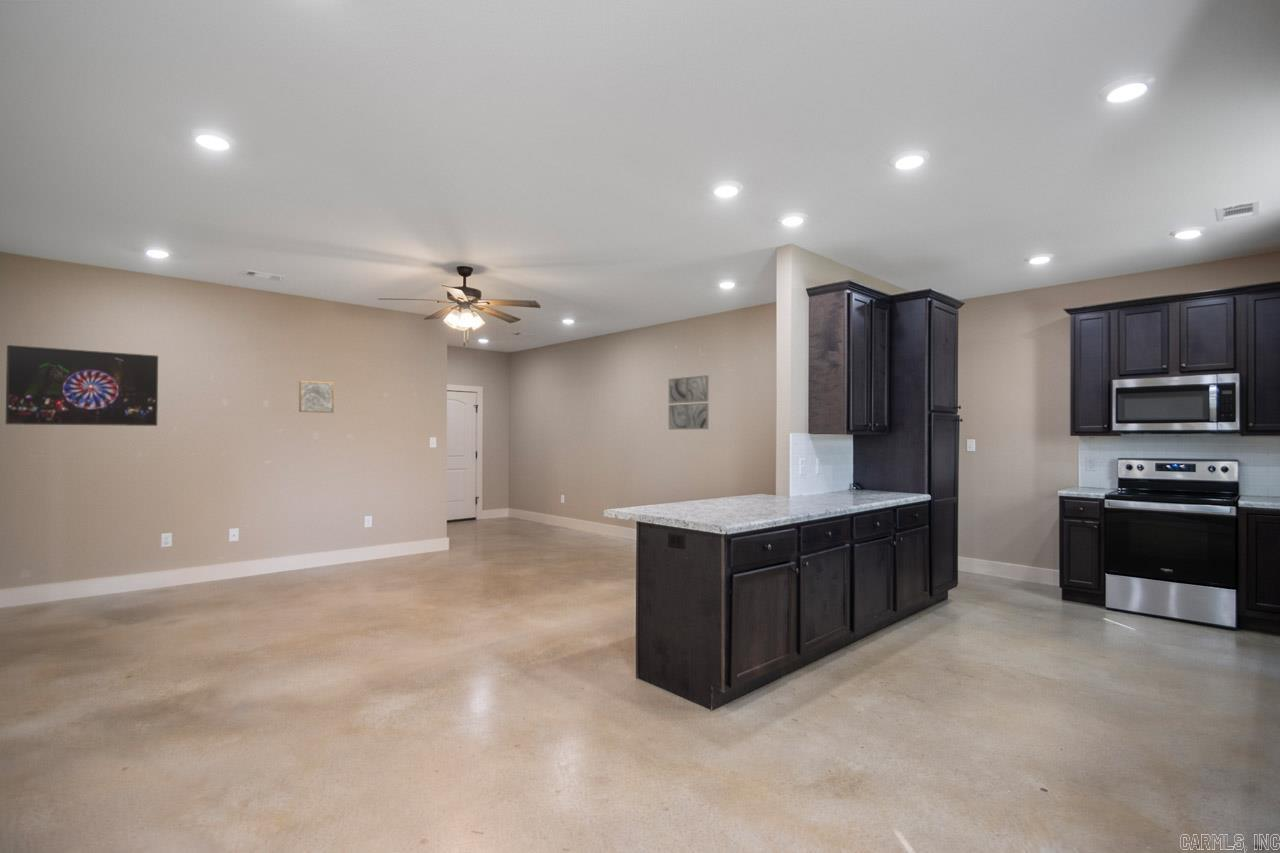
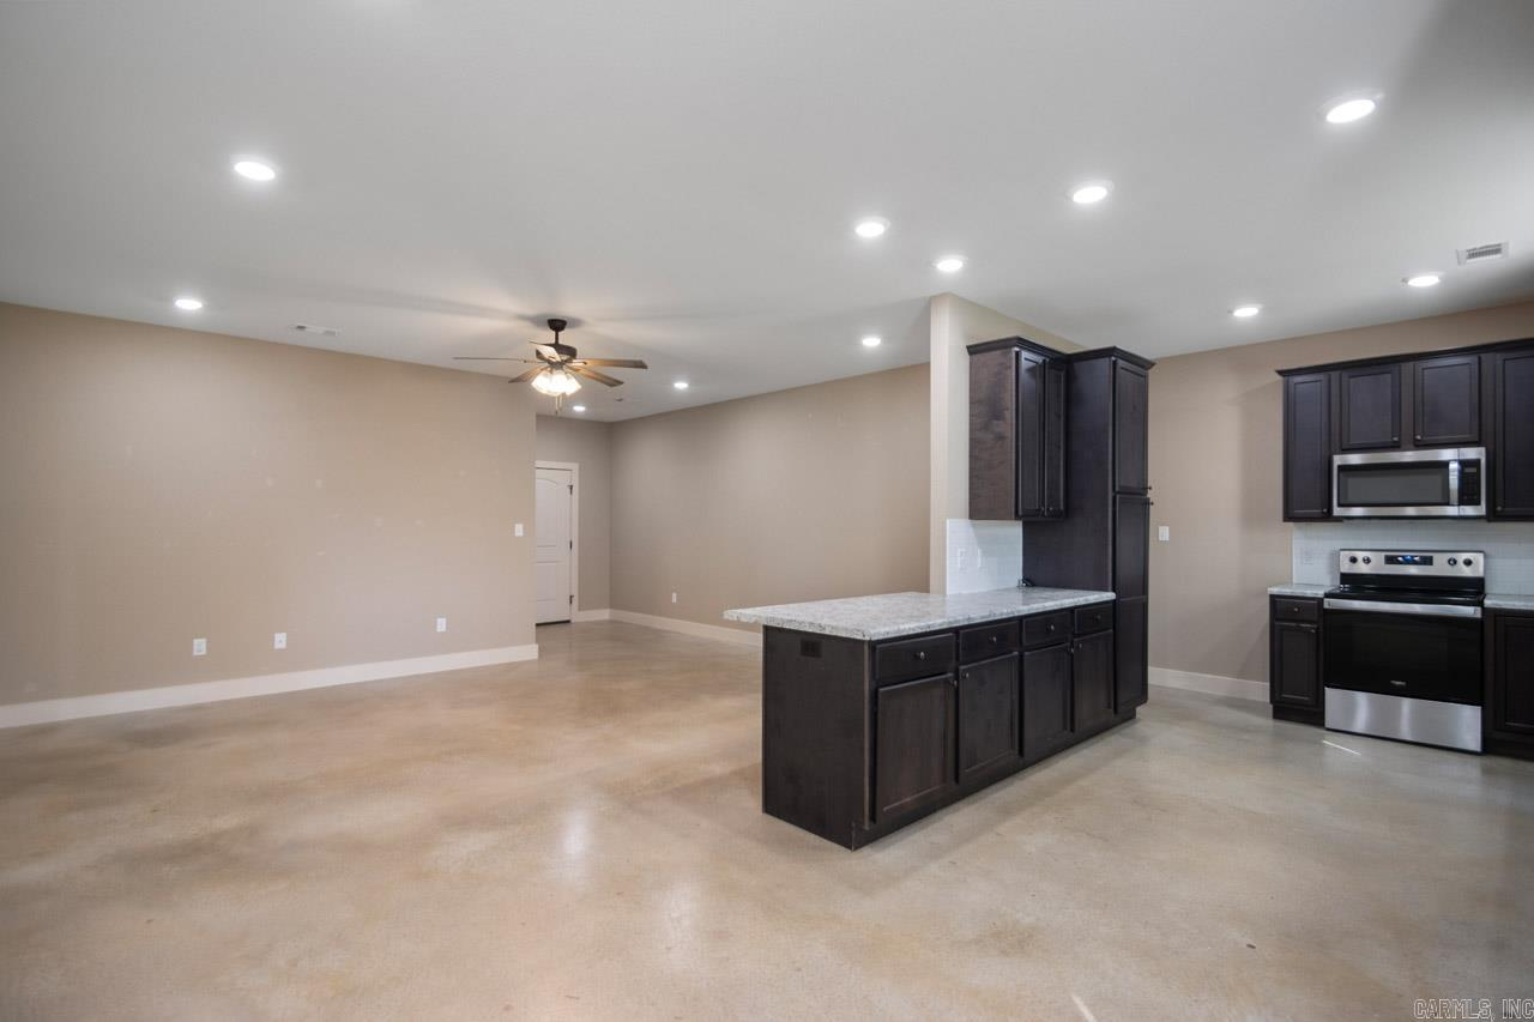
- wall art (687, 402)
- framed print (86, 387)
- wall art (316, 397)
